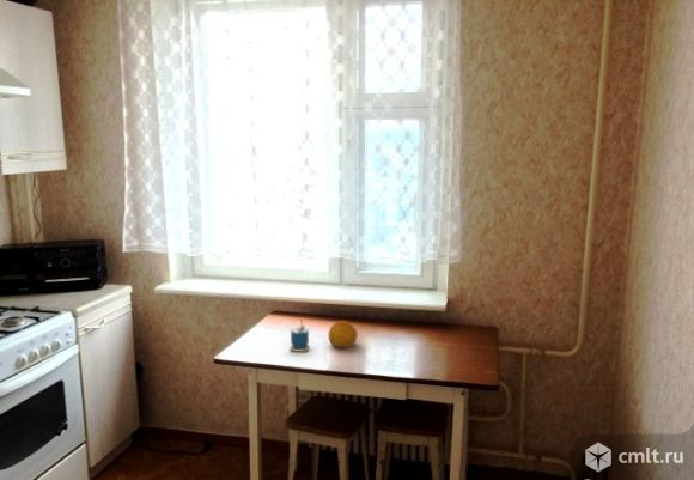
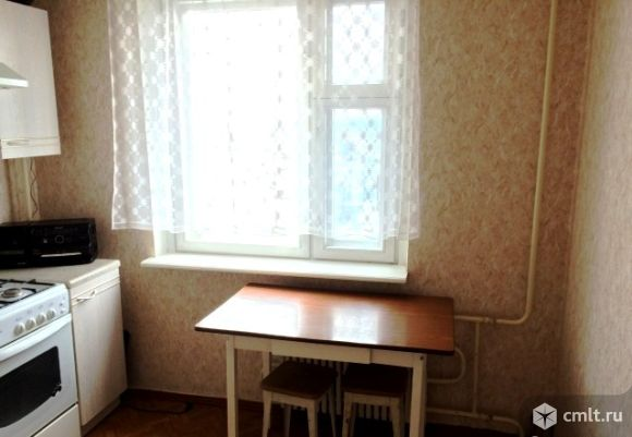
- fruit (342, 333)
- cup (299, 333)
